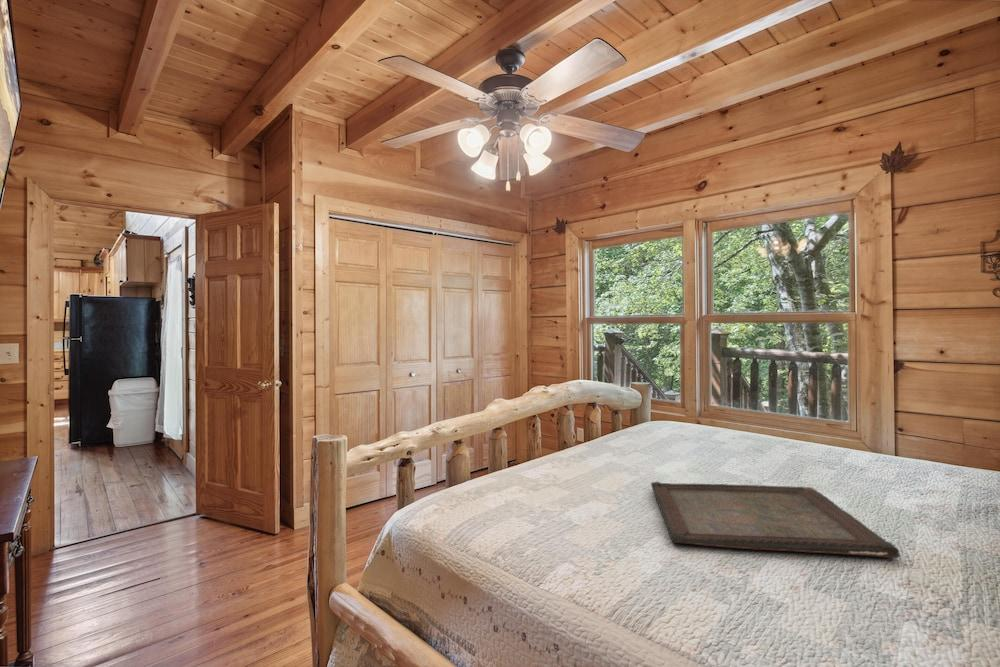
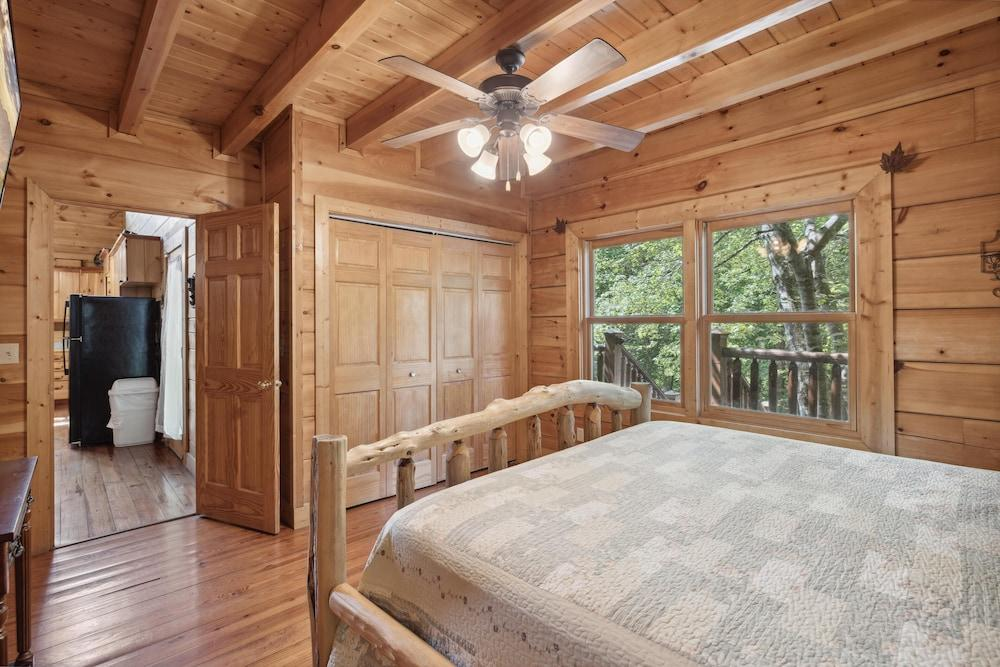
- serving tray (751, 511)
